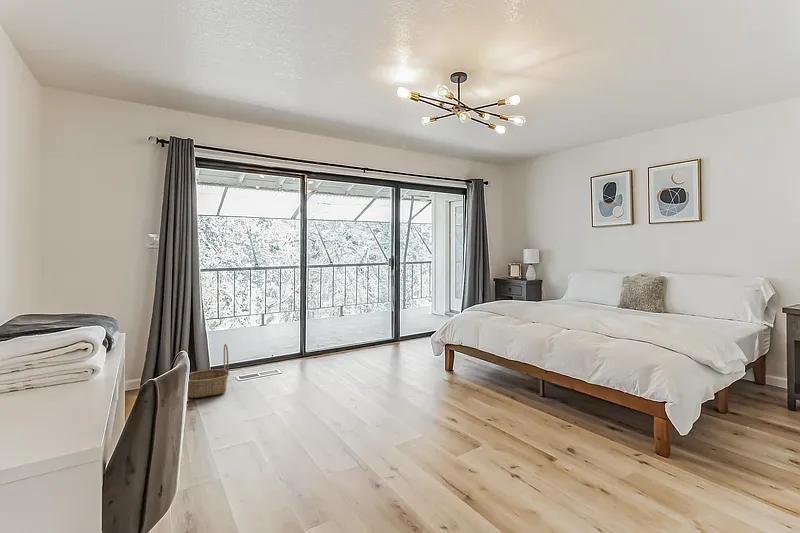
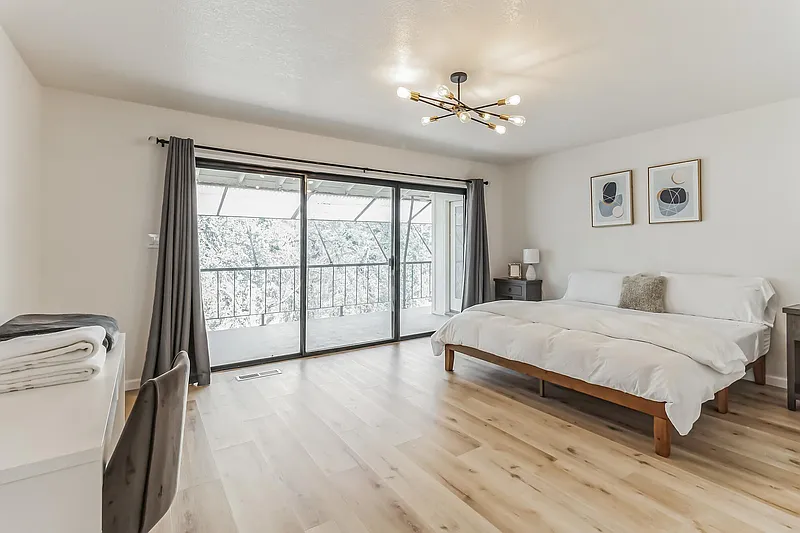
- basket (206, 370)
